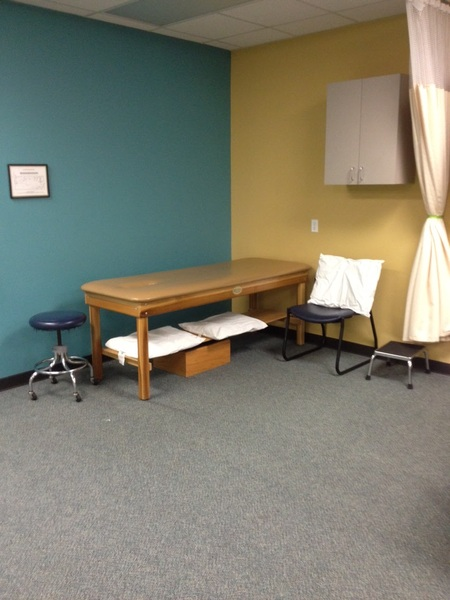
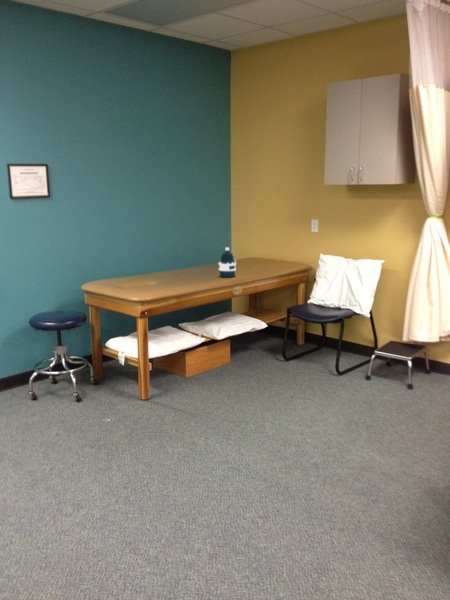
+ water bottle (227, 262)
